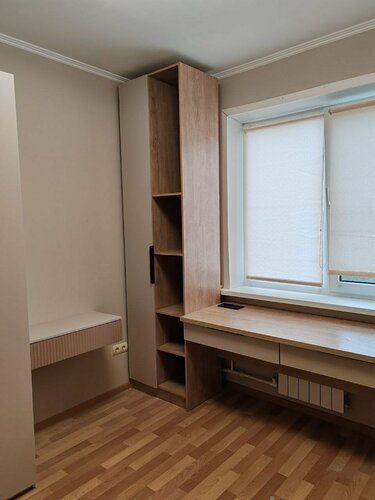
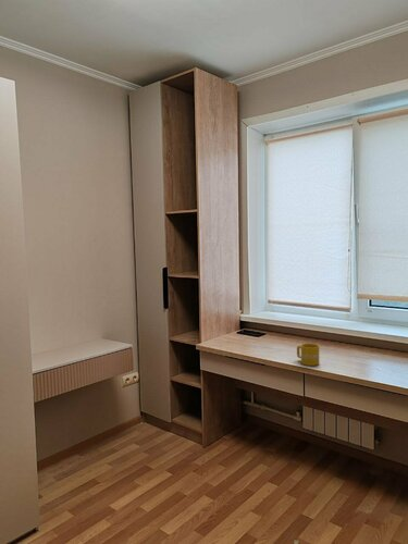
+ mug (307, 353)
